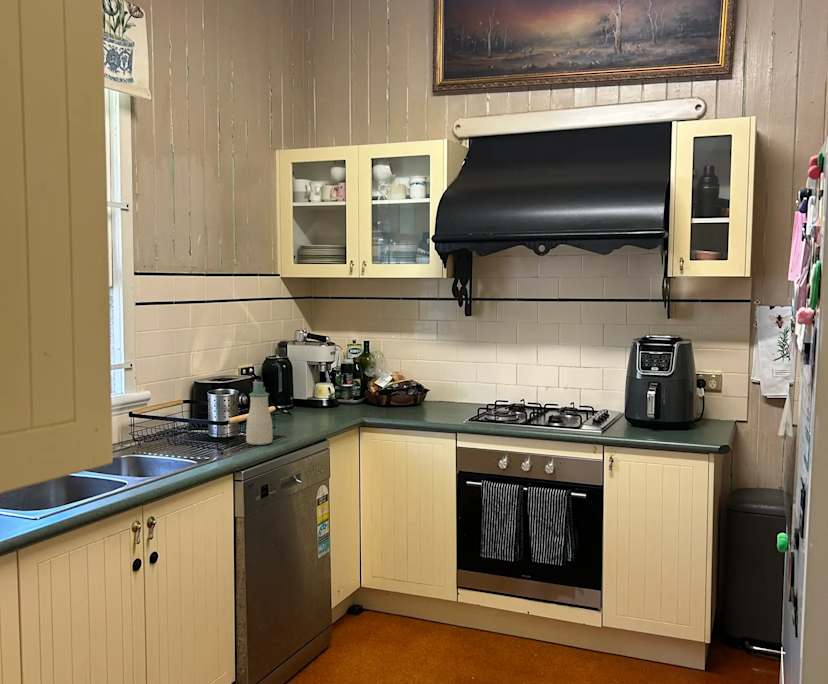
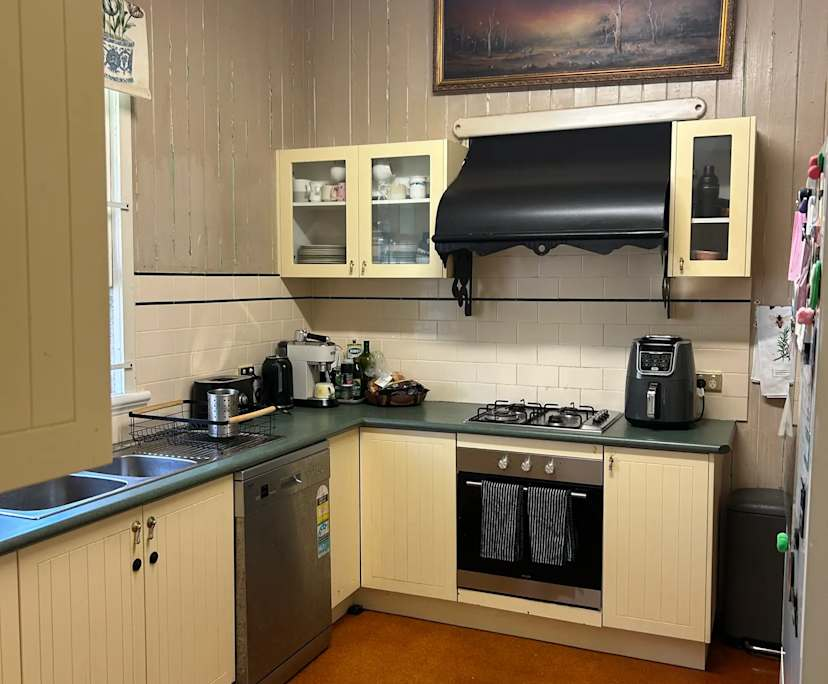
- soap bottle (259, 412)
